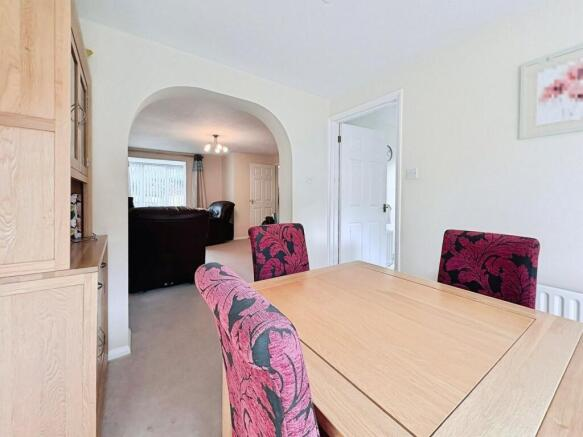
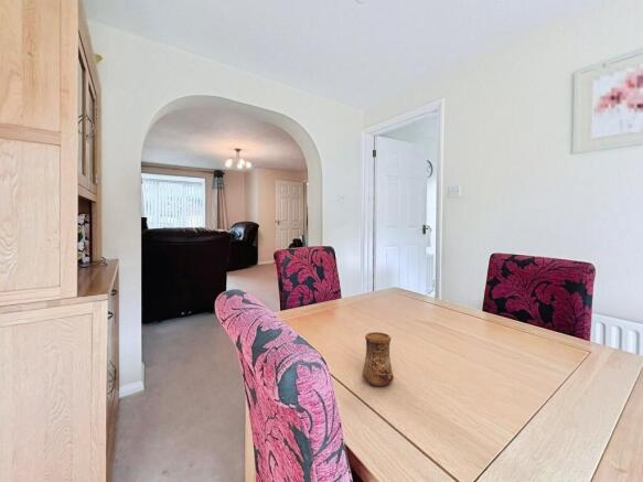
+ cup (377, 358)
